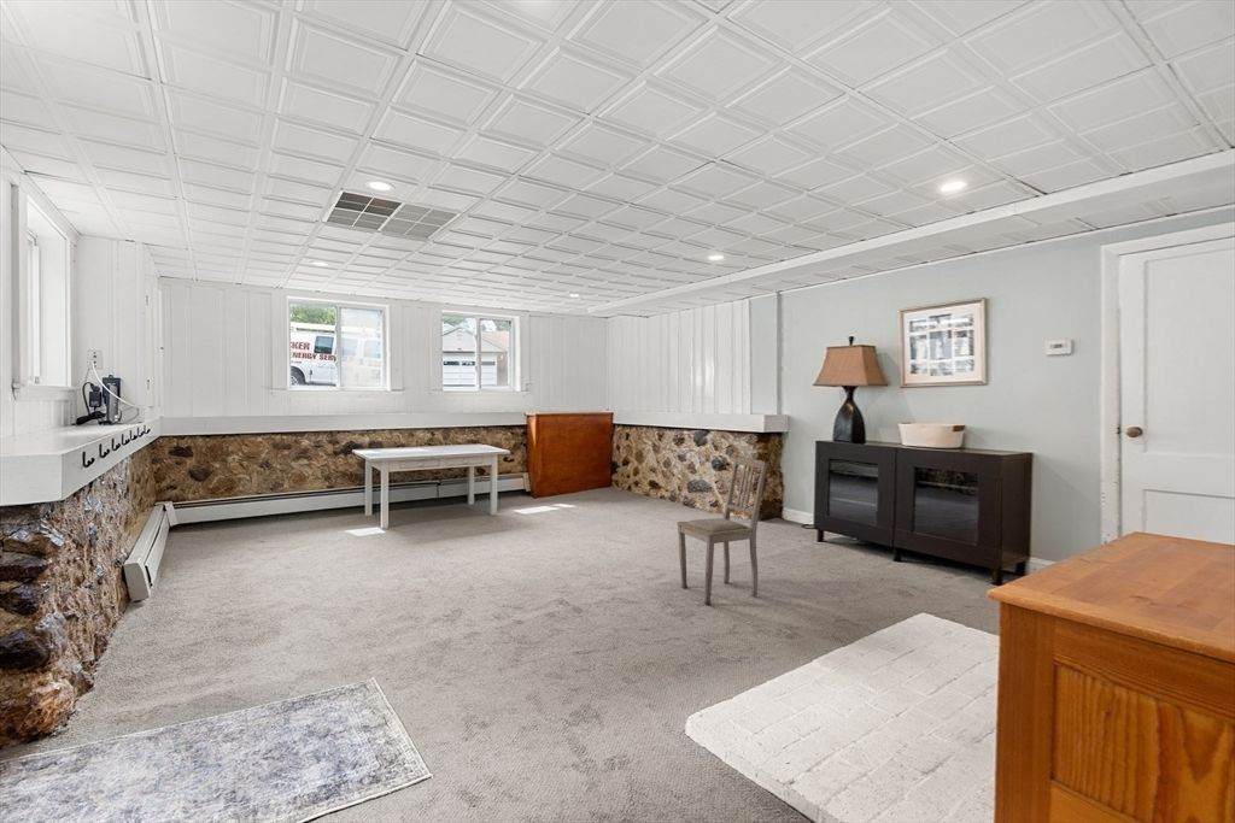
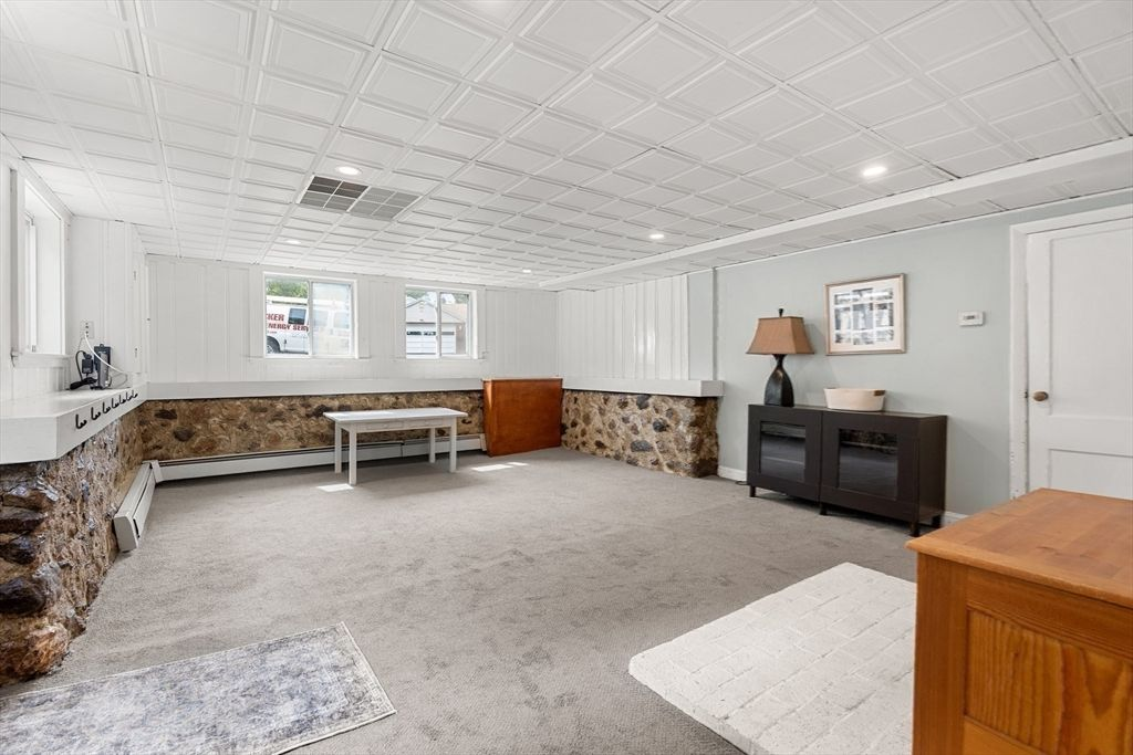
- dining chair (720, 525)
